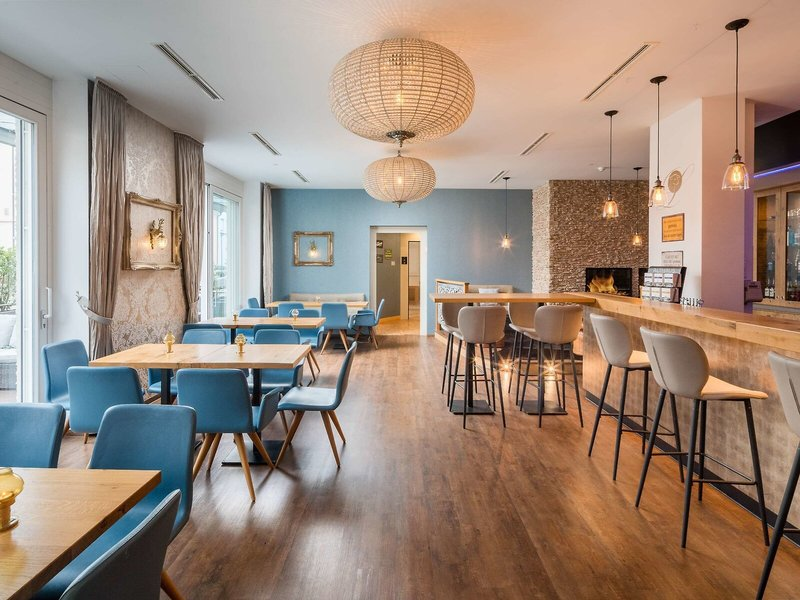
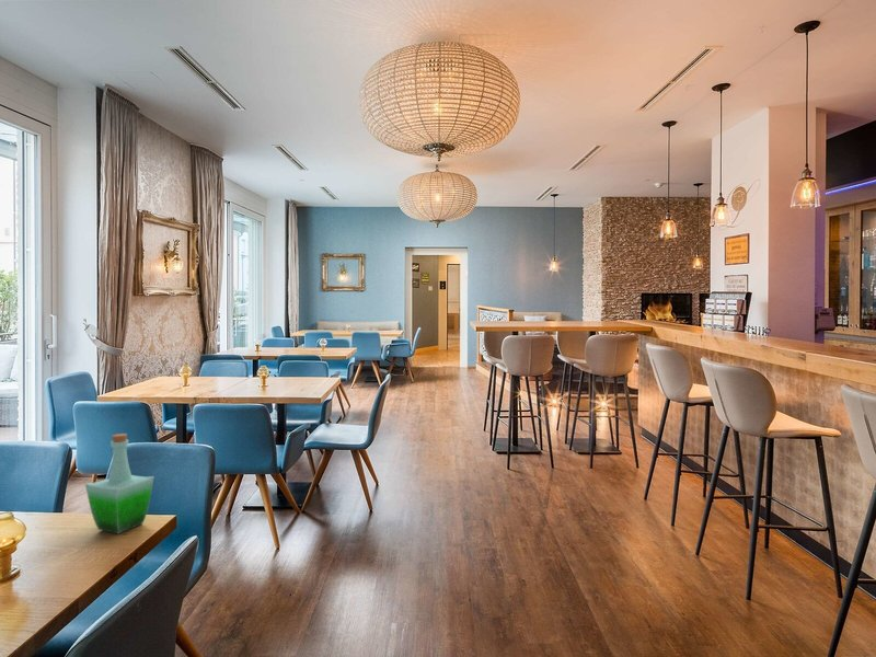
+ bottle (119, 481)
